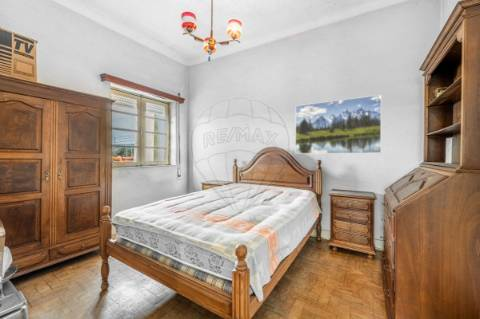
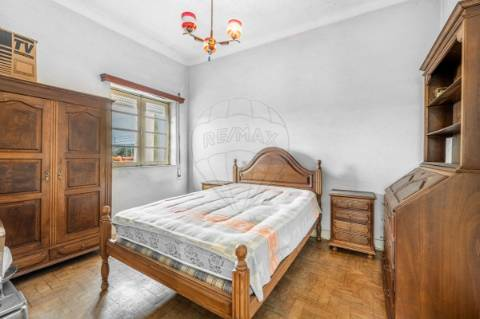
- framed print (334, 127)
